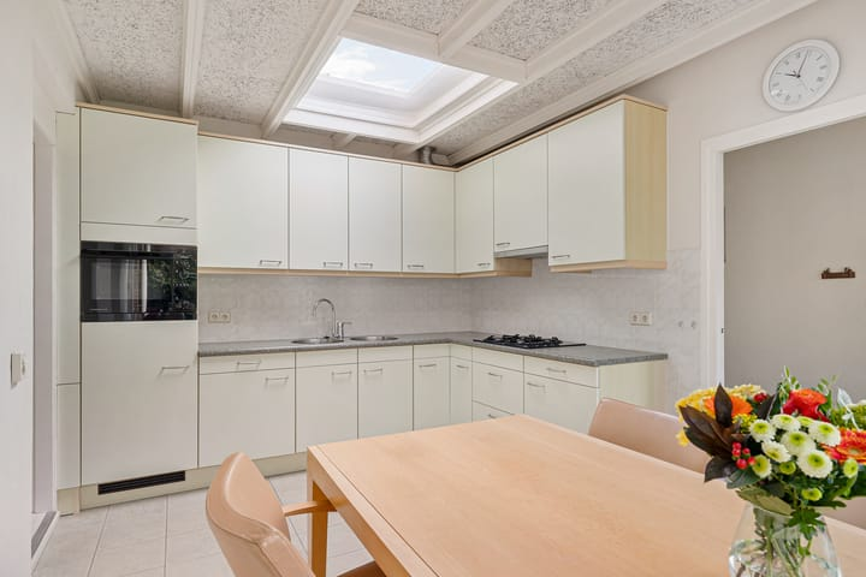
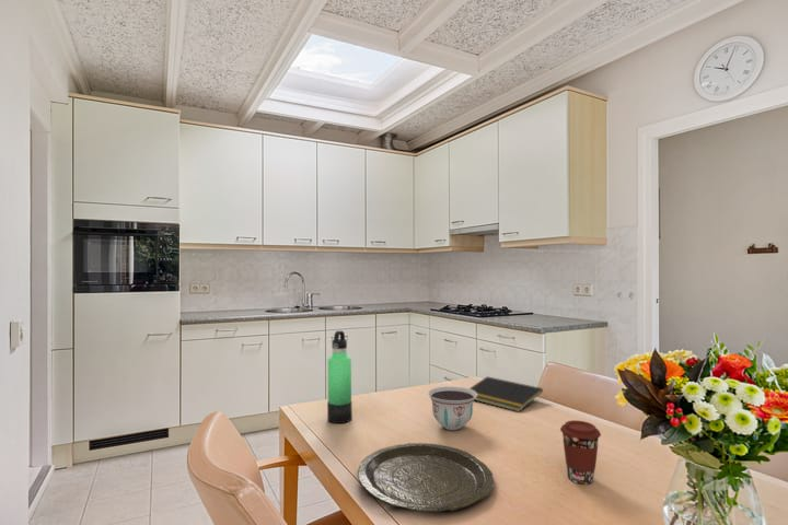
+ thermos bottle (339, 374)
+ notepad (501, 393)
+ plate (425, 475)
+ coffee cup (580, 452)
+ bowl (452, 409)
